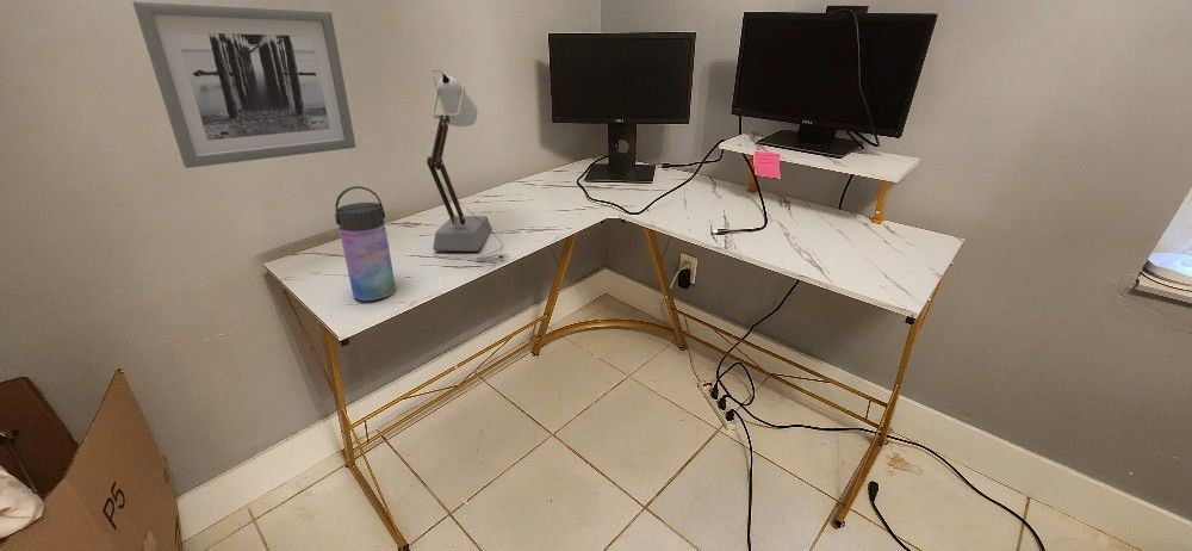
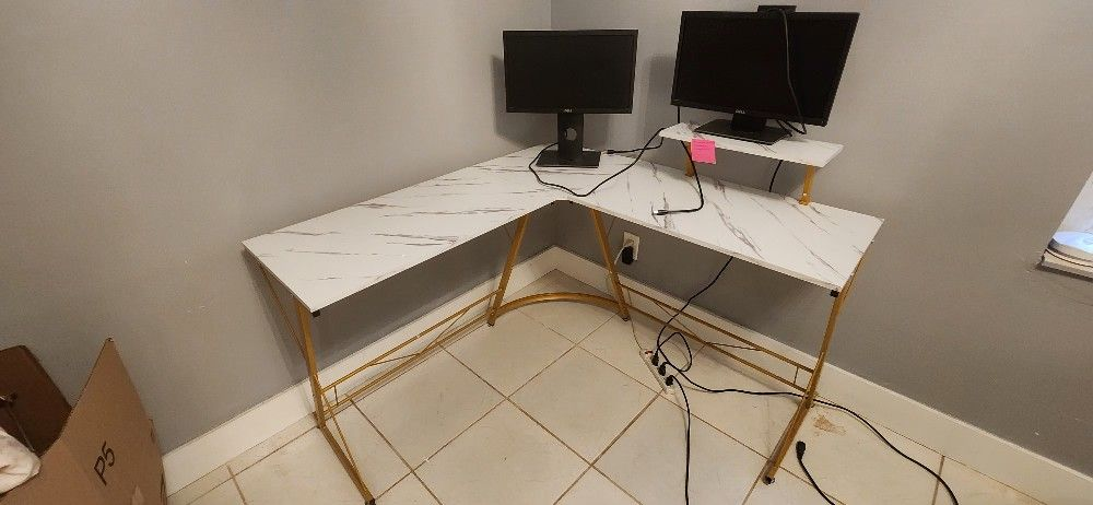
- desk lamp (446, 171)
- wall art (261, 86)
- water bottle (365, 241)
